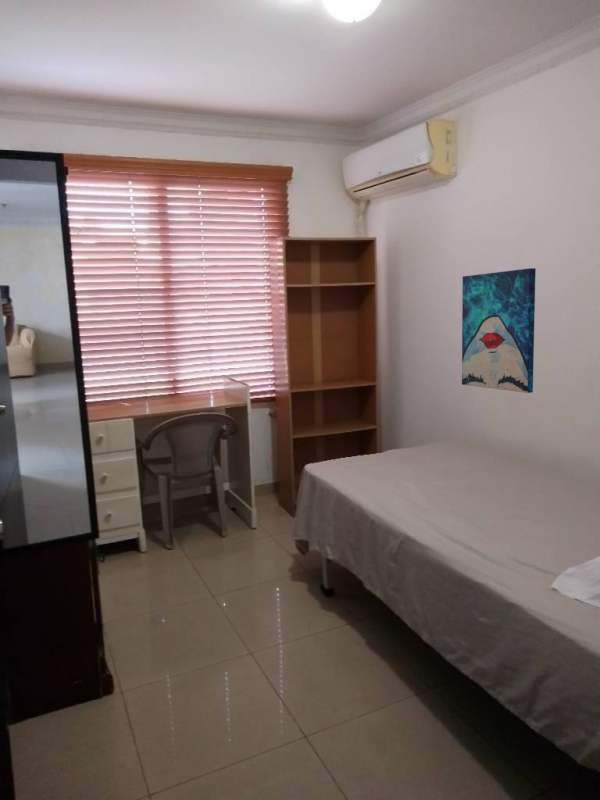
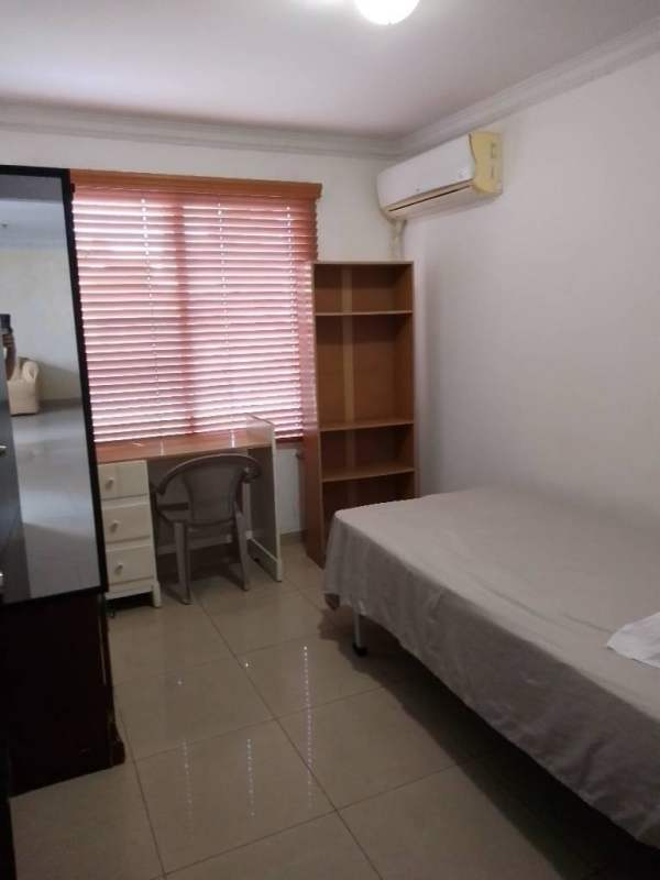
- wall art (495, 331)
